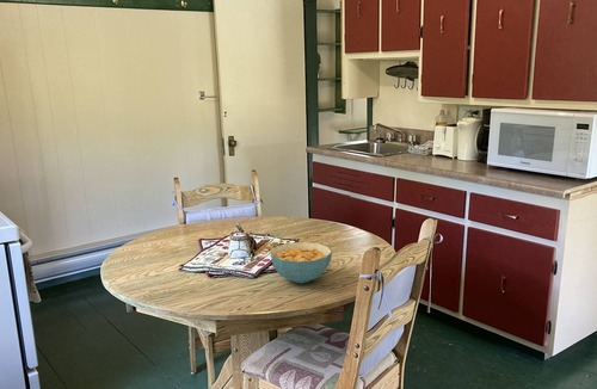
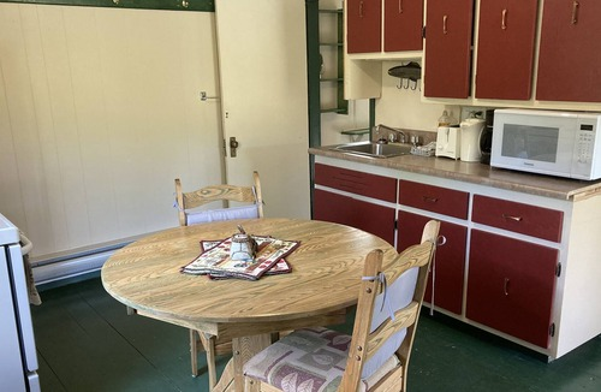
- cereal bowl (301, 265)
